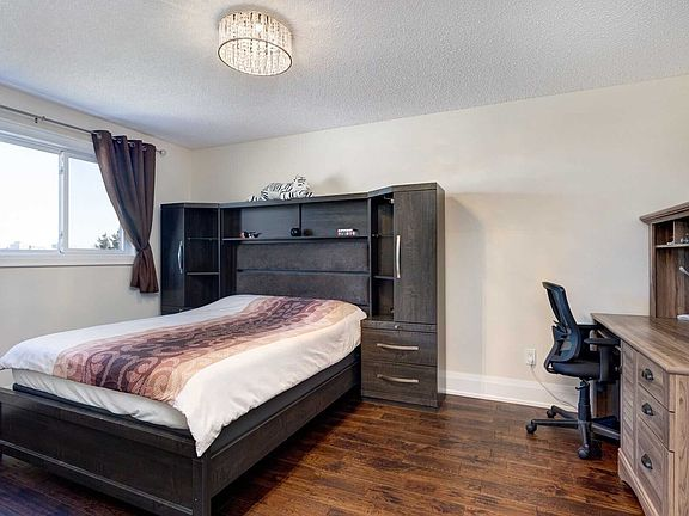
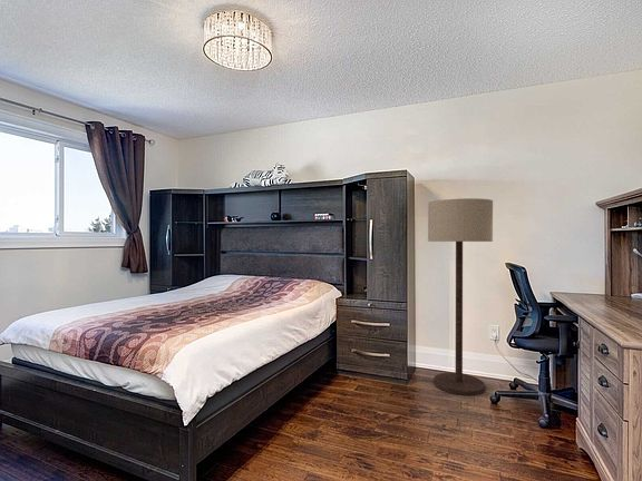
+ floor lamp (459, 293)
